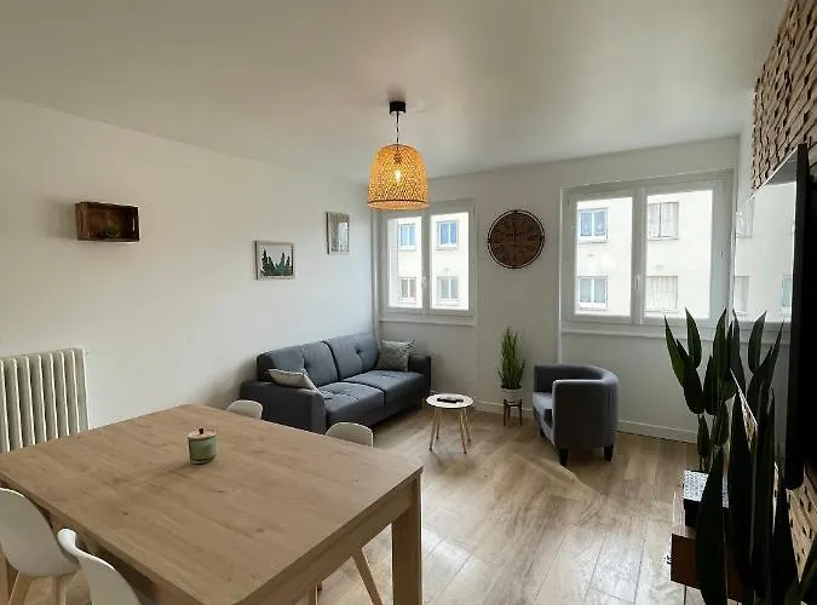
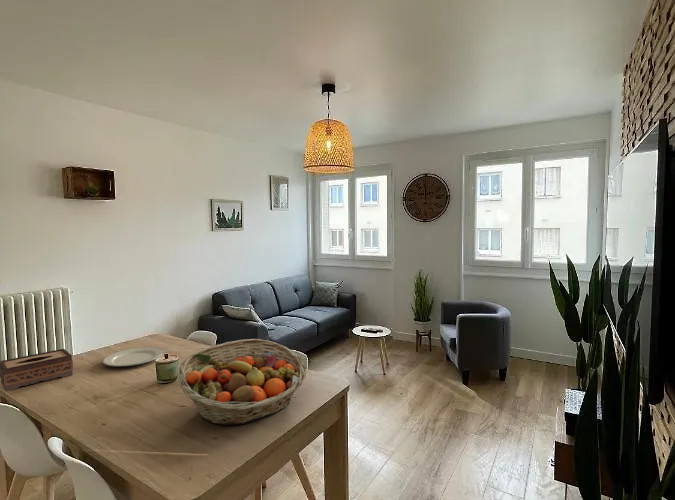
+ fruit basket (245, 378)
+ tissue box (37, 368)
+ chinaware (134, 357)
